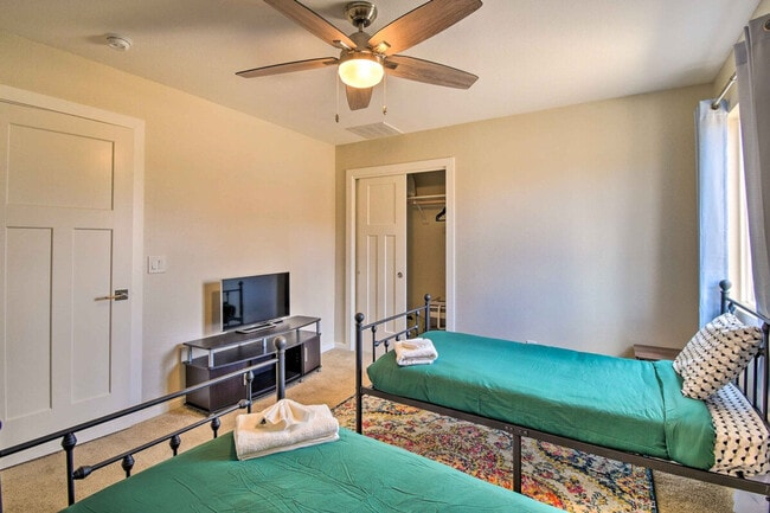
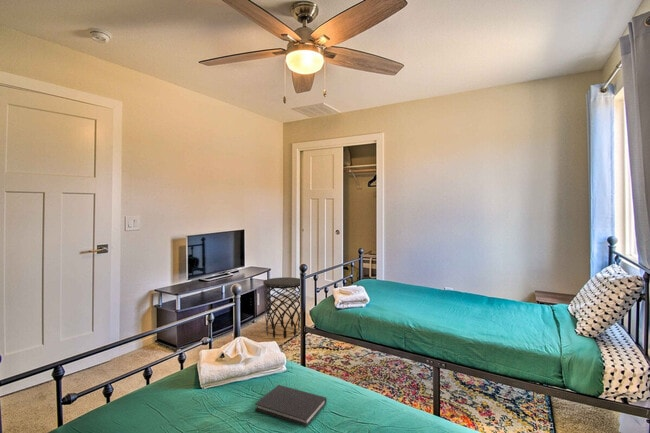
+ side table (284, 305)
+ diary (291, 403)
